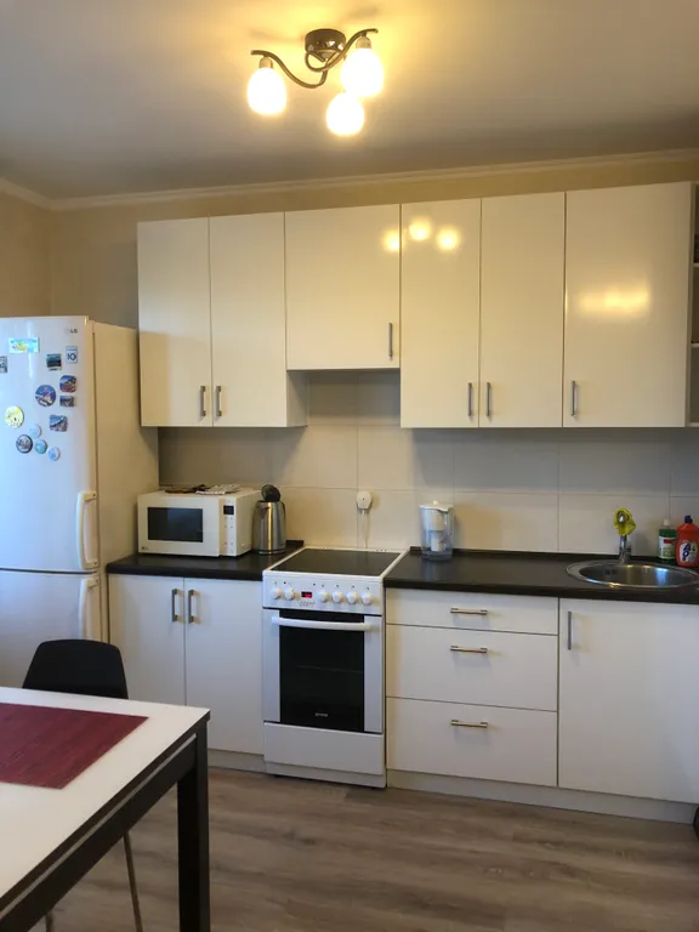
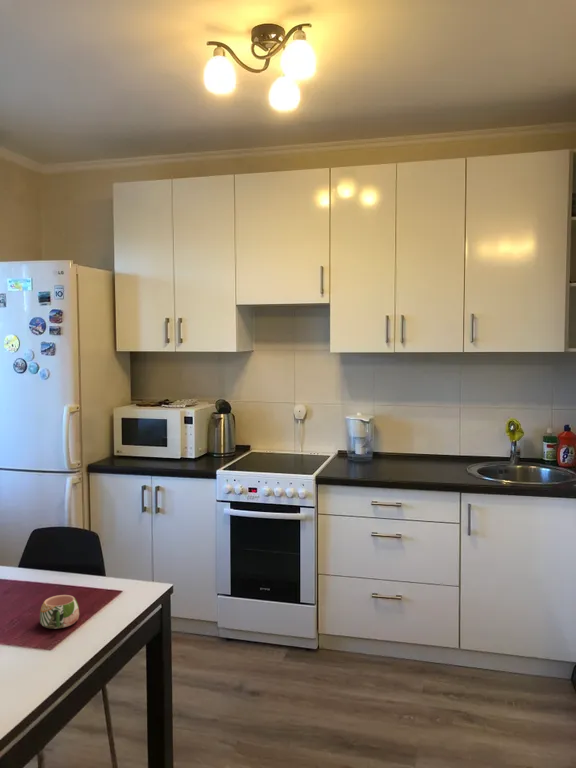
+ mug (59, 613)
